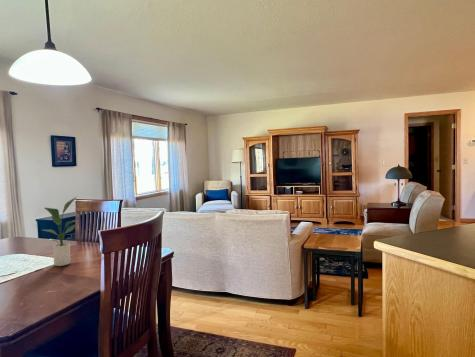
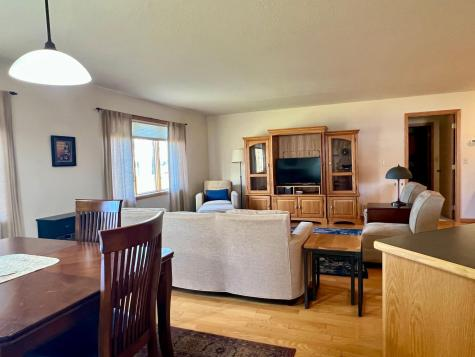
- potted plant (59, 230)
